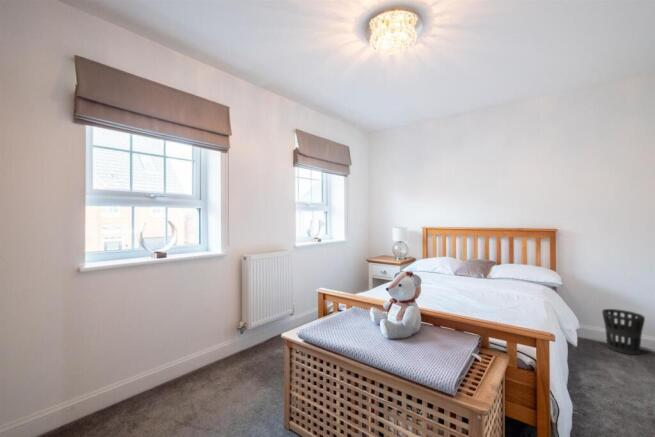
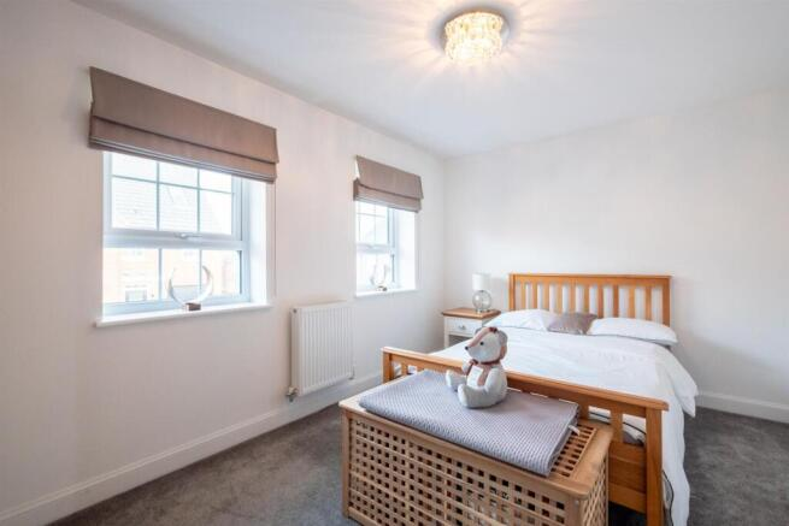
- wastebasket (622, 331)
